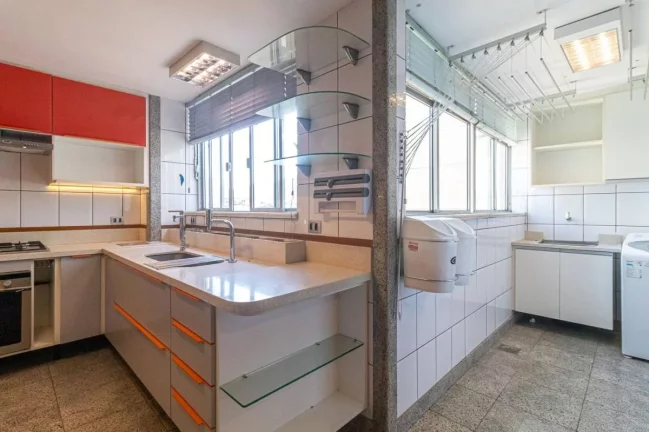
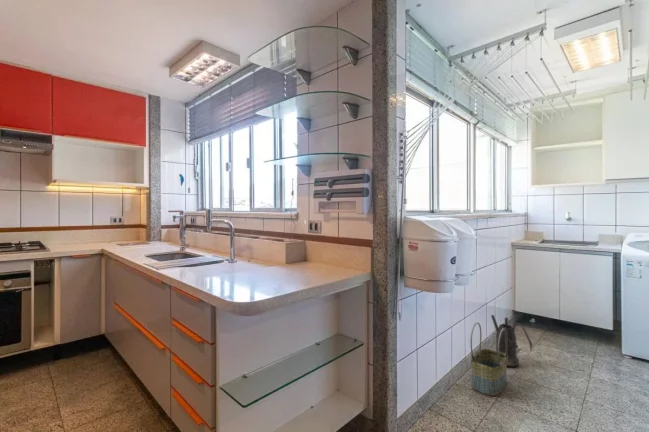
+ watering can (510, 342)
+ basket (489, 354)
